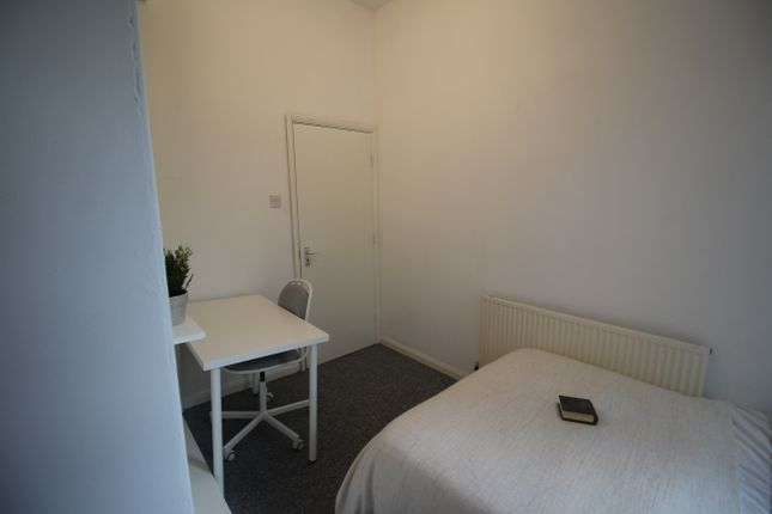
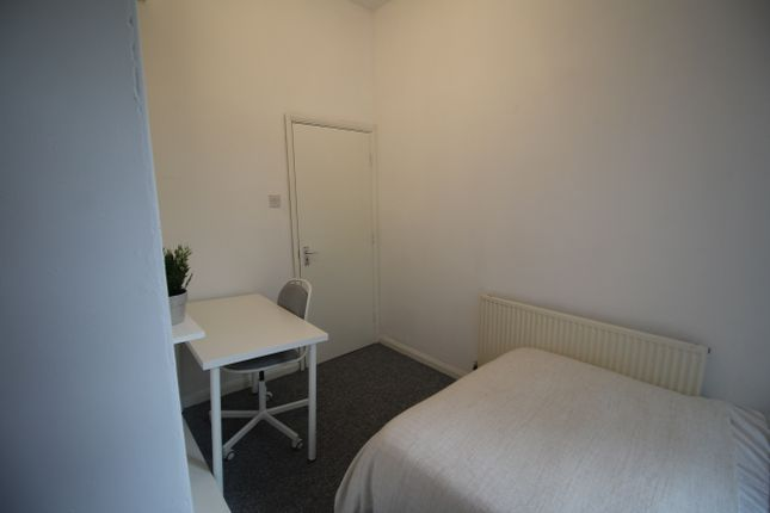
- book (577, 409)
